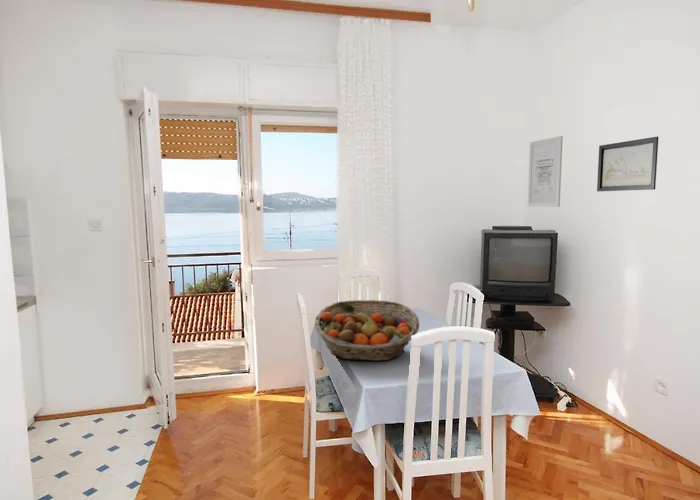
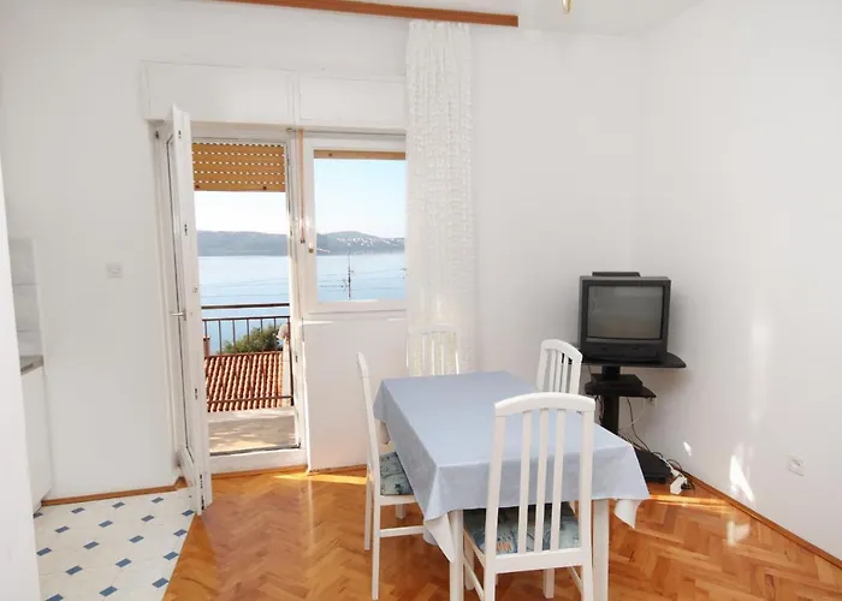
- fruit basket (366, 329)
- wall art (544, 173)
- wall art (625, 166)
